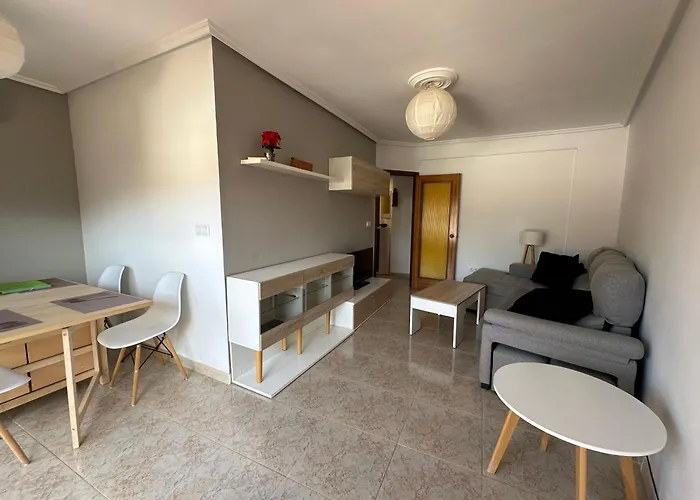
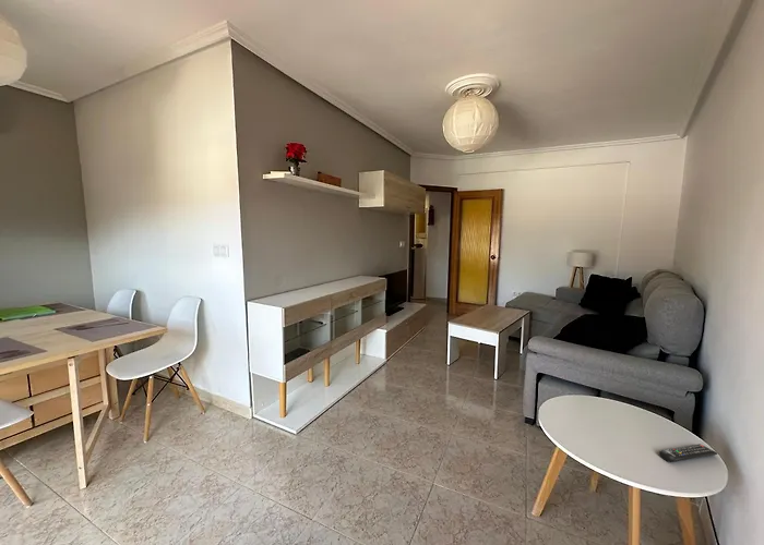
+ remote control (688, 452)
